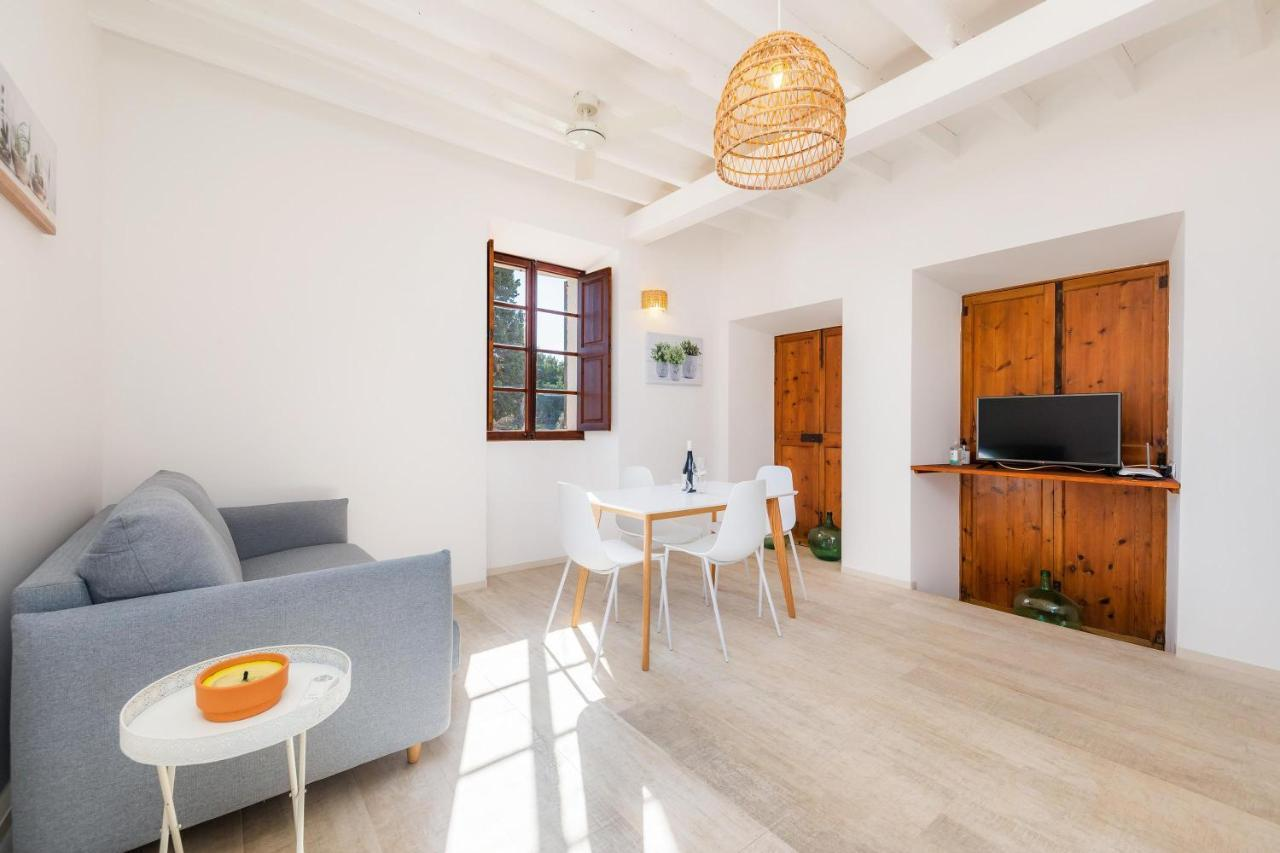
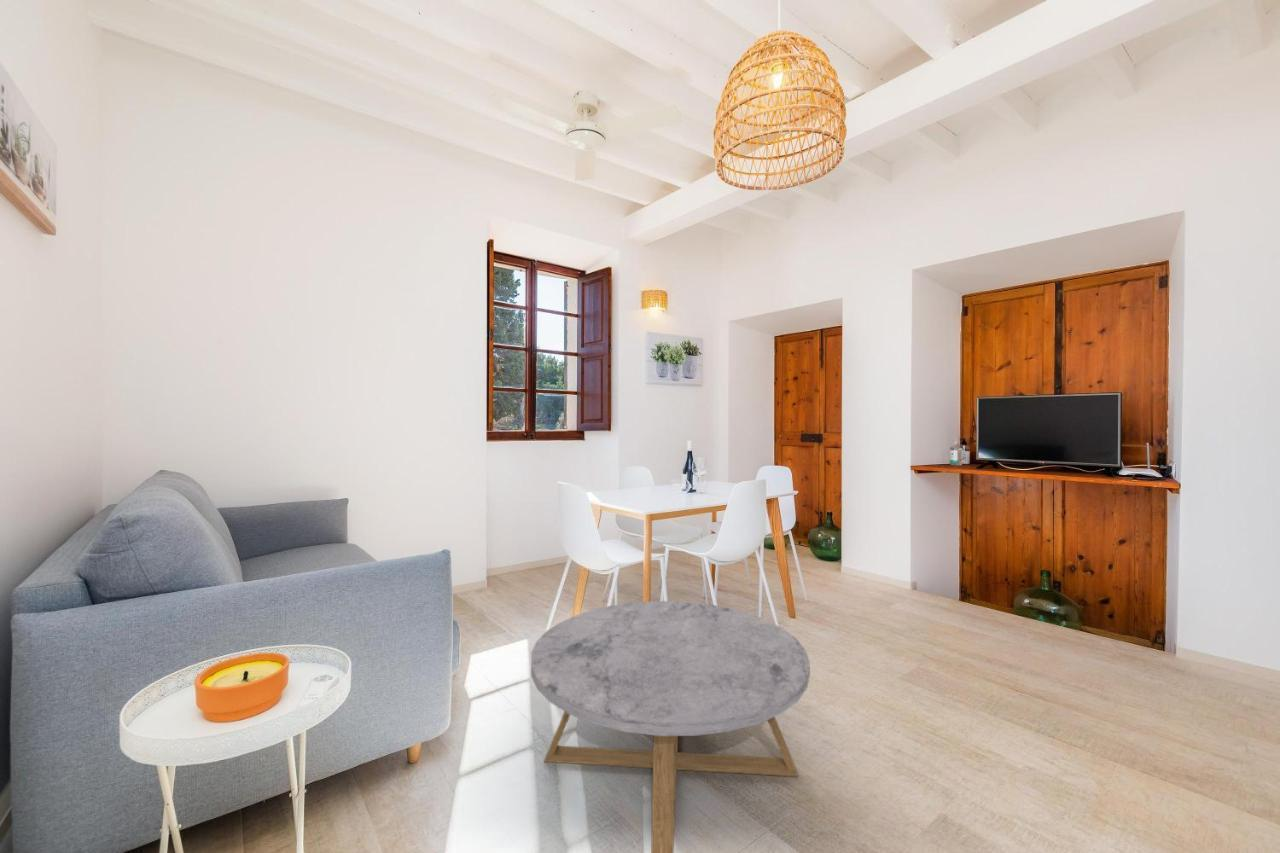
+ coffee table (668, 705)
